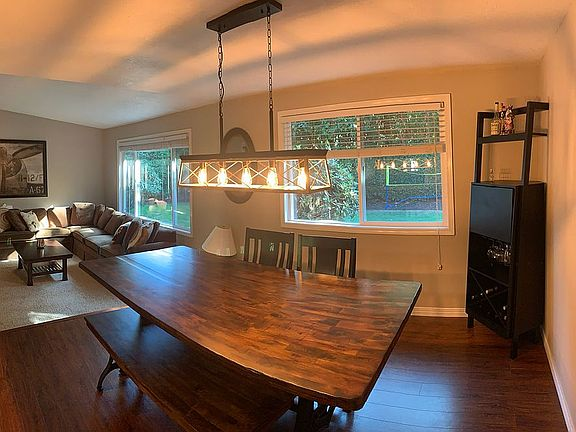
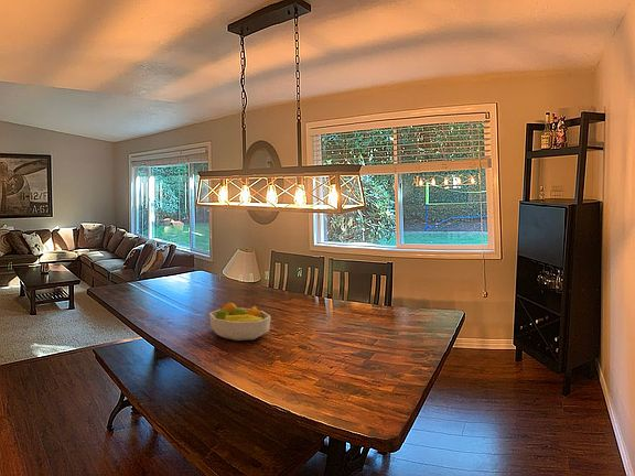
+ fruit bowl (239, 320)
